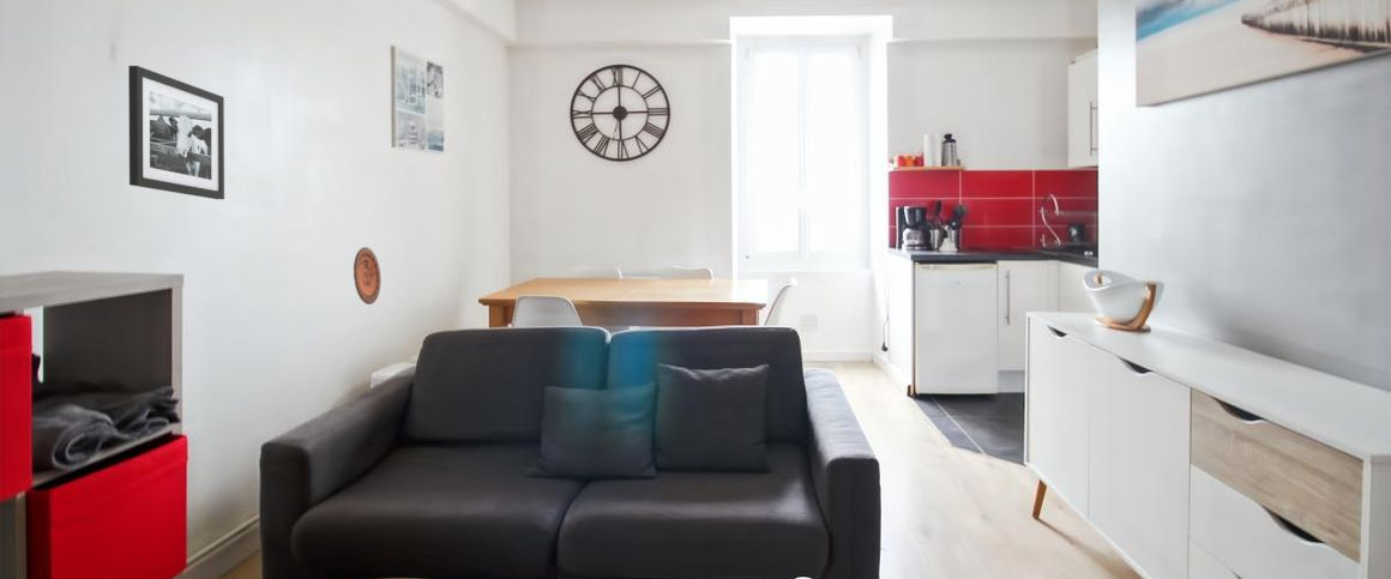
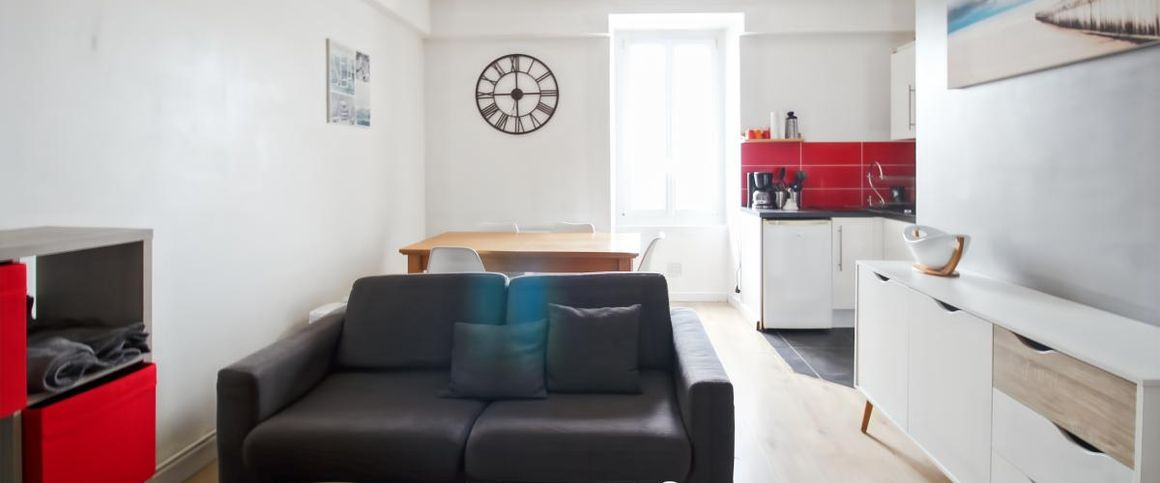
- decorative plate (366, 276)
- picture frame (180, 137)
